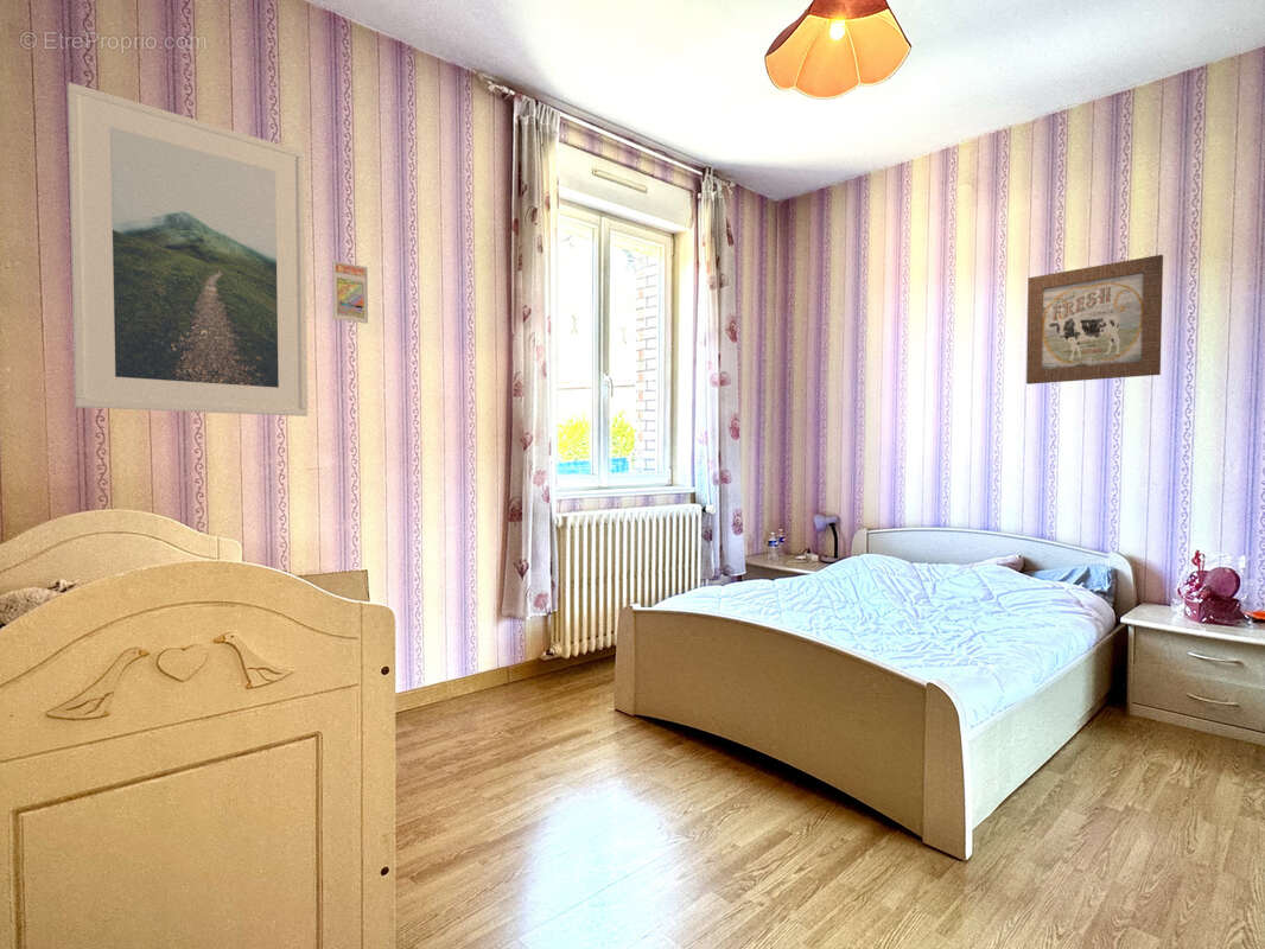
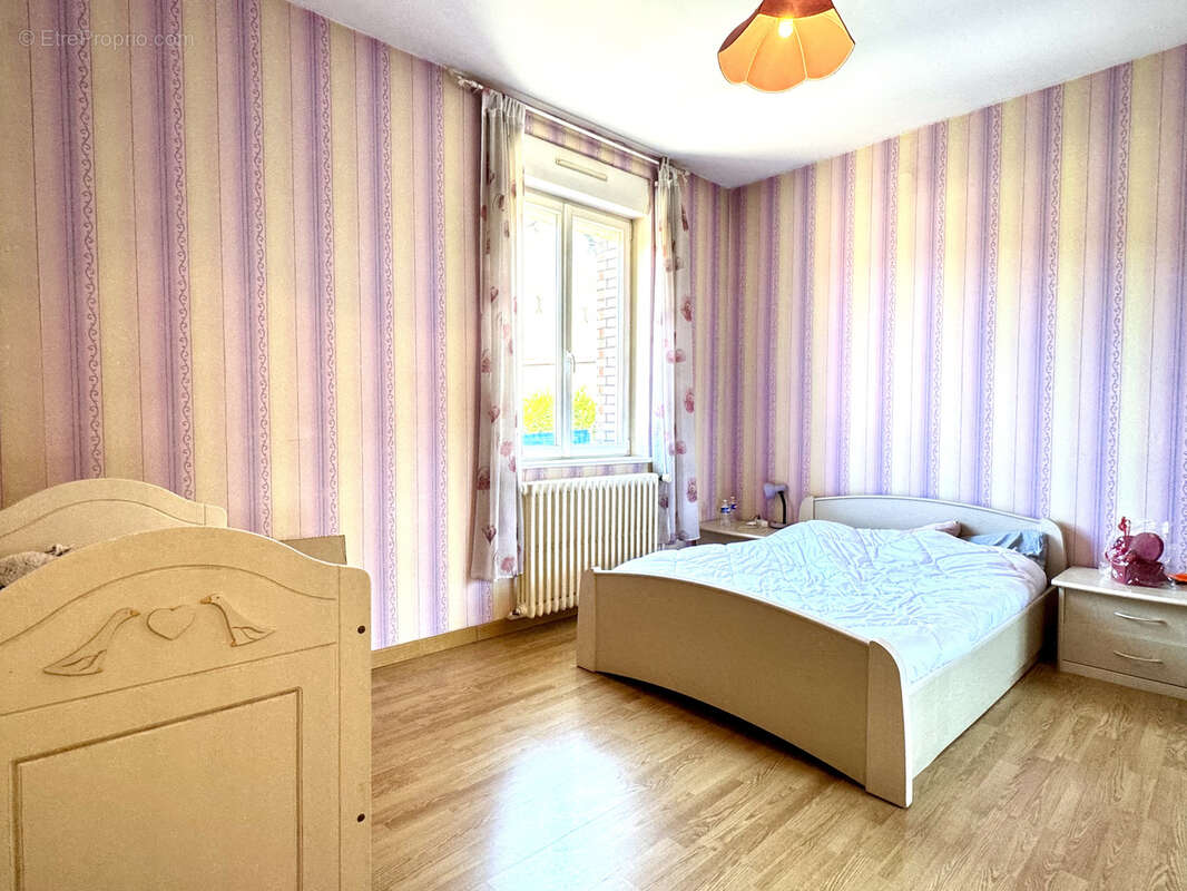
- trading card display case (350, 292)
- wall art (1091, 323)
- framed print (199, 267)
